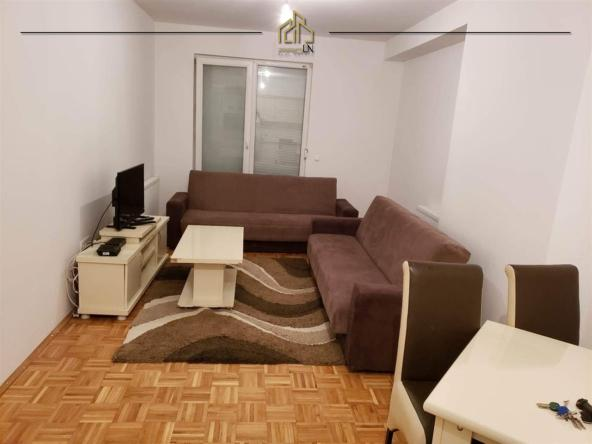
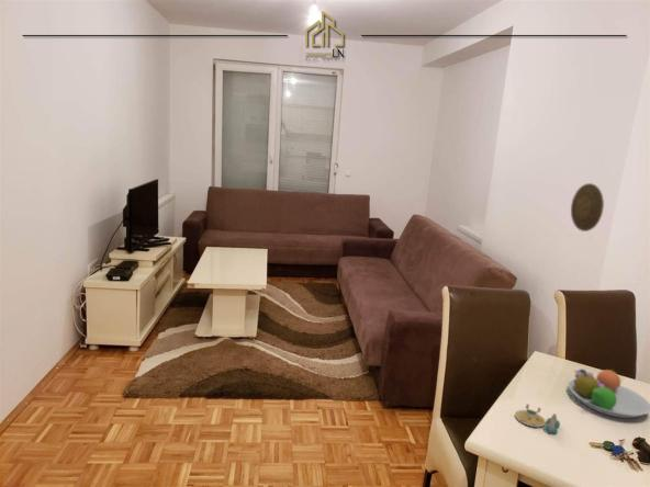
+ fruit bowl (607, 388)
+ salt and pepper shaker set (537, 416)
+ decorative plate (584, 207)
